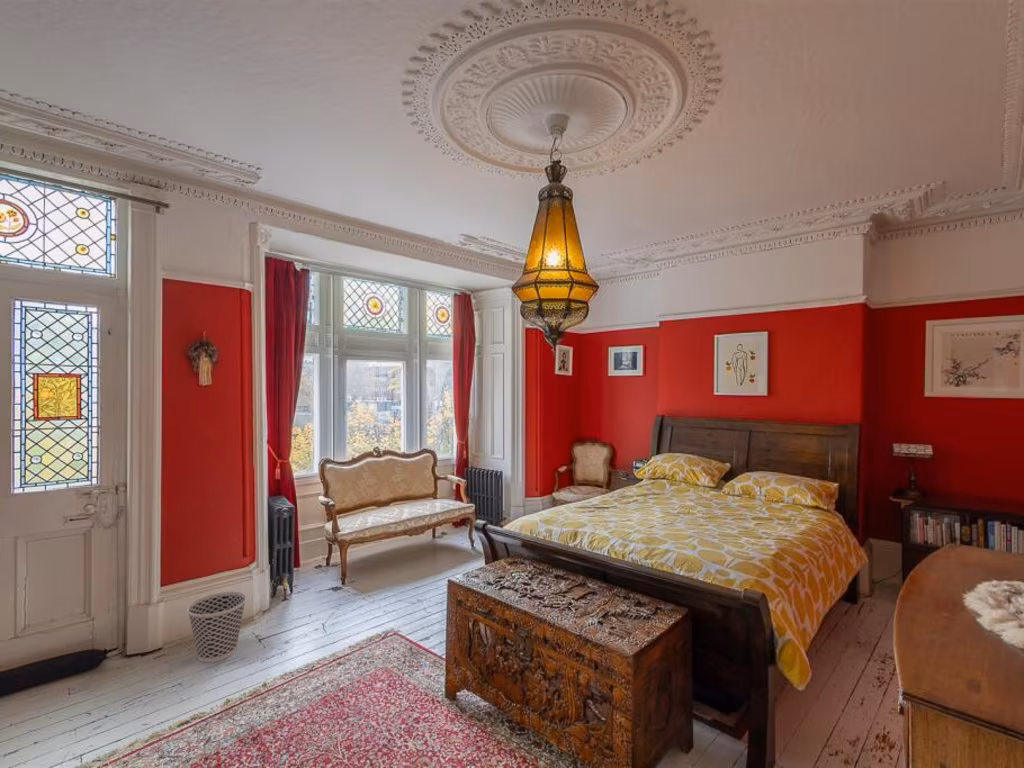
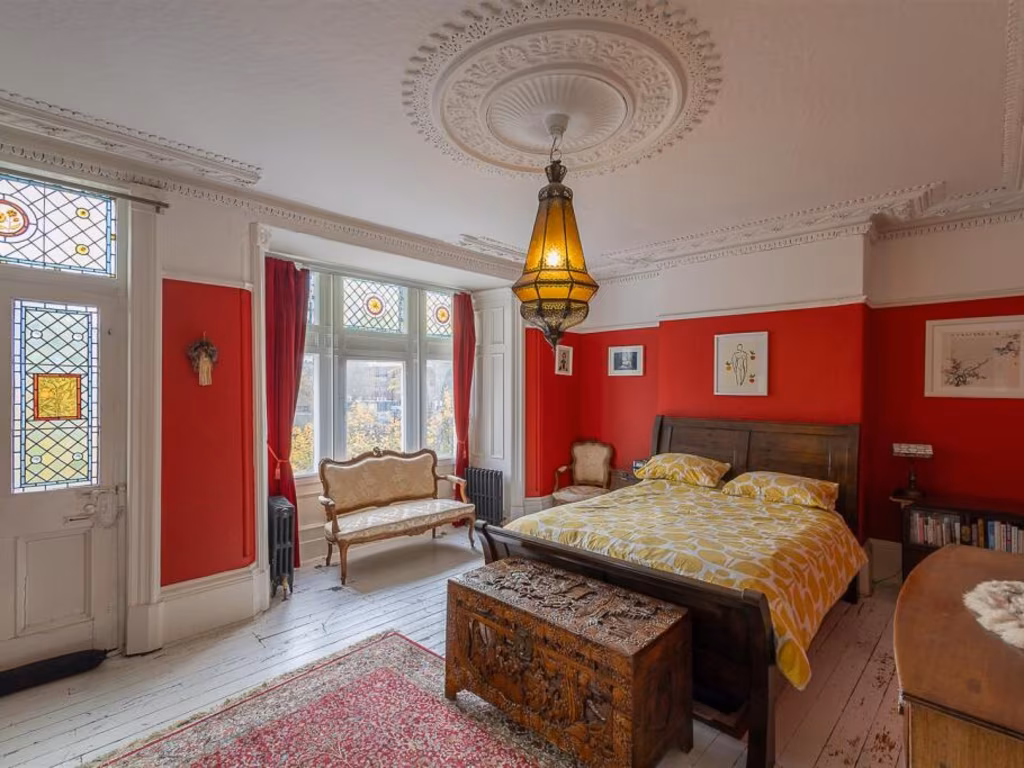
- wastebasket (217, 627)
